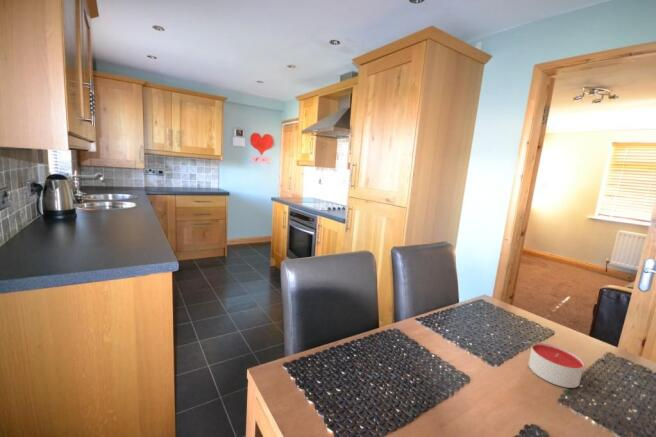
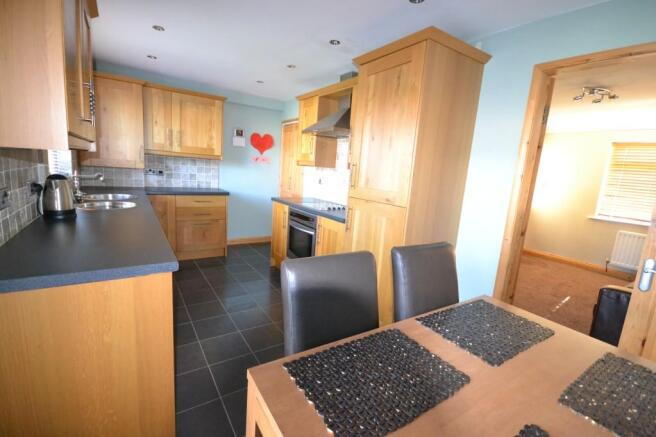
- candle (554, 363)
